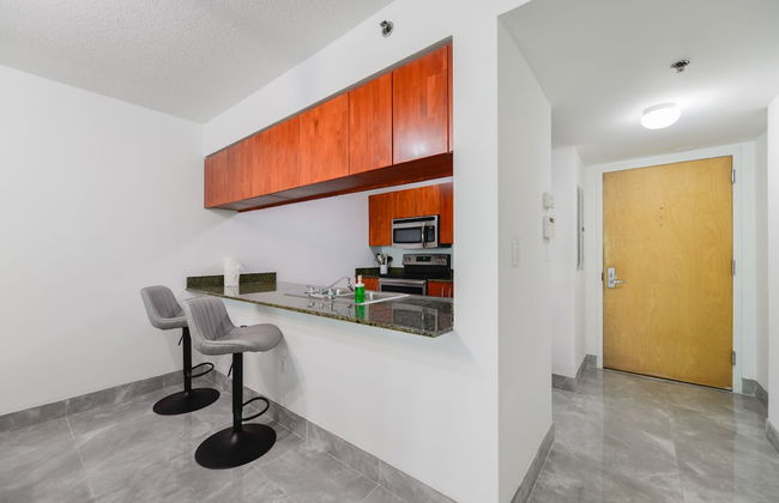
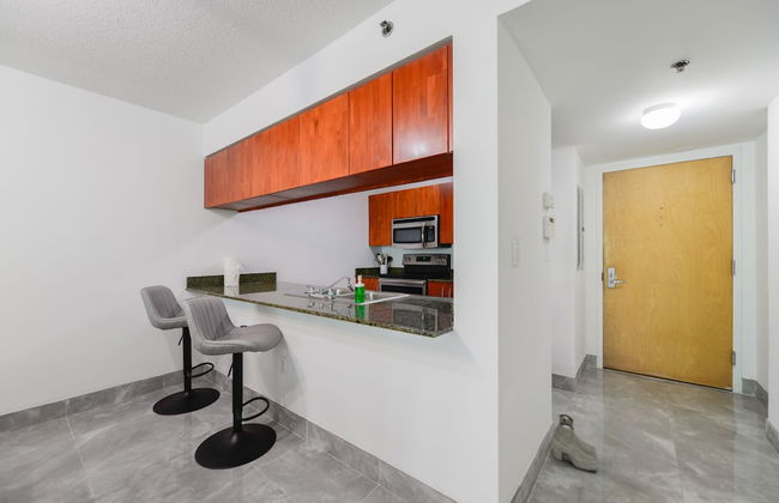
+ boots (574, 440)
